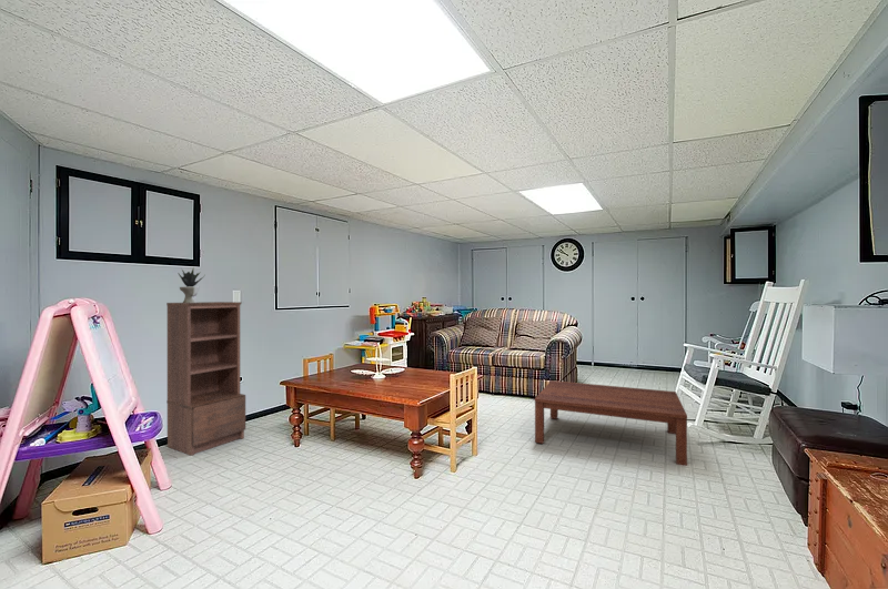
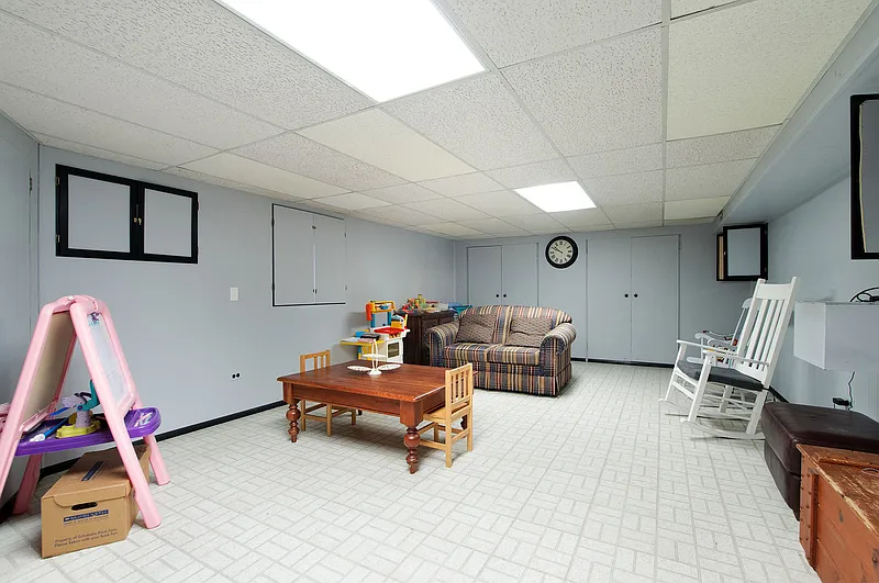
- coffee table (607, 415)
- potted plant (190, 284)
- shelving unit (206, 372)
